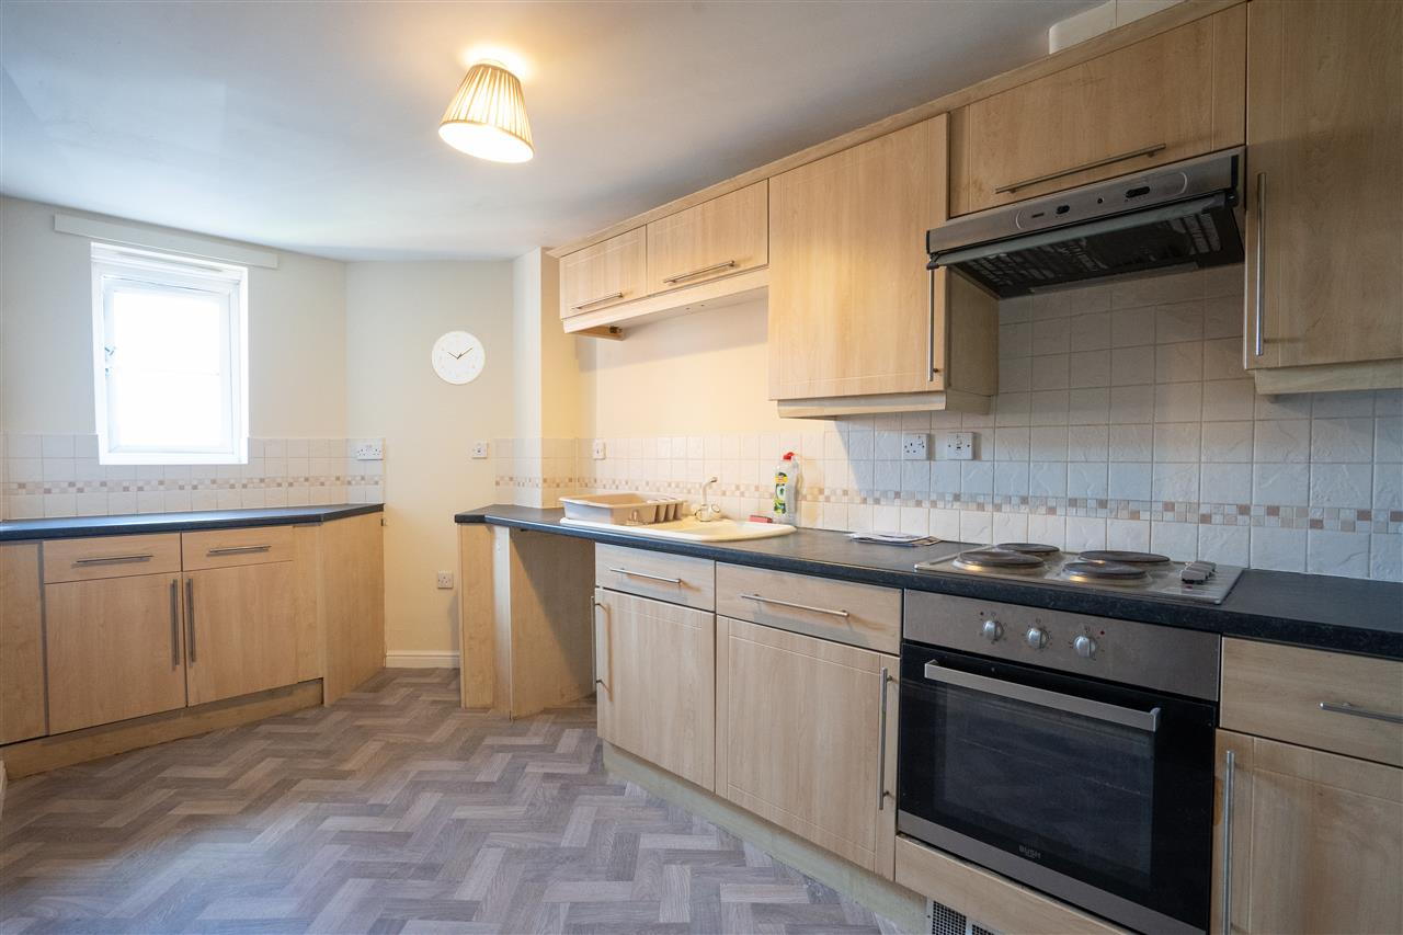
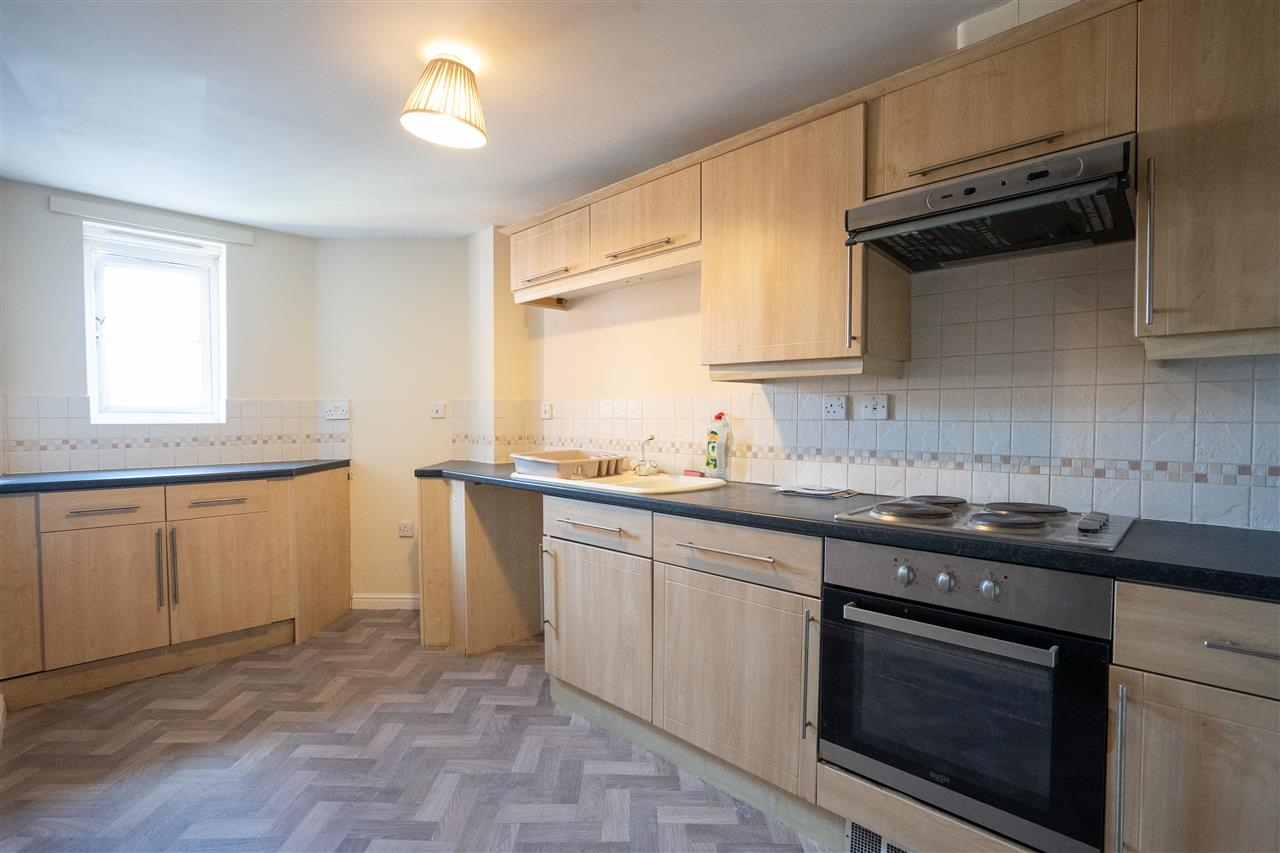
- wall clock (457, 357)
